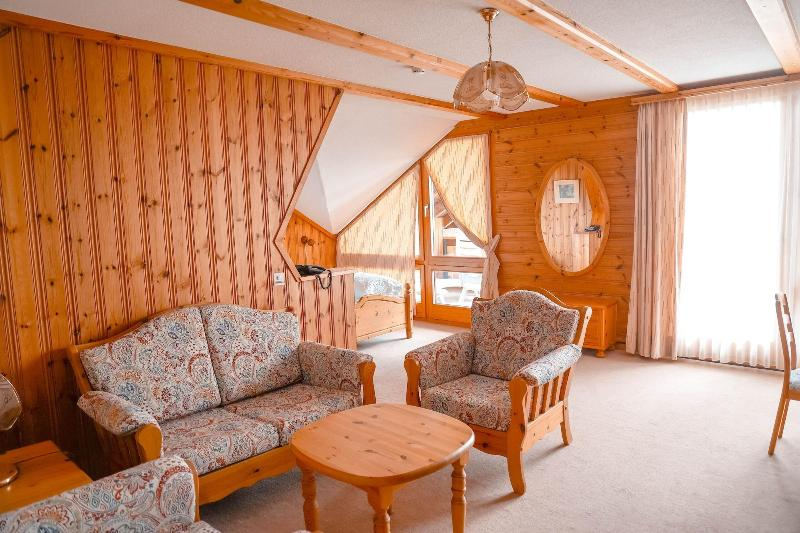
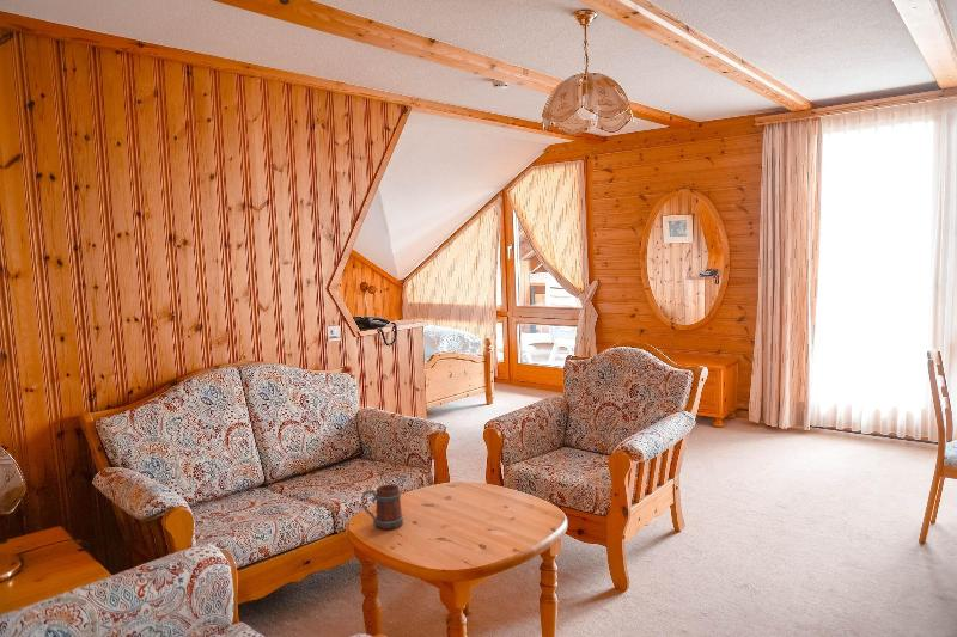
+ mug (382, 507)
